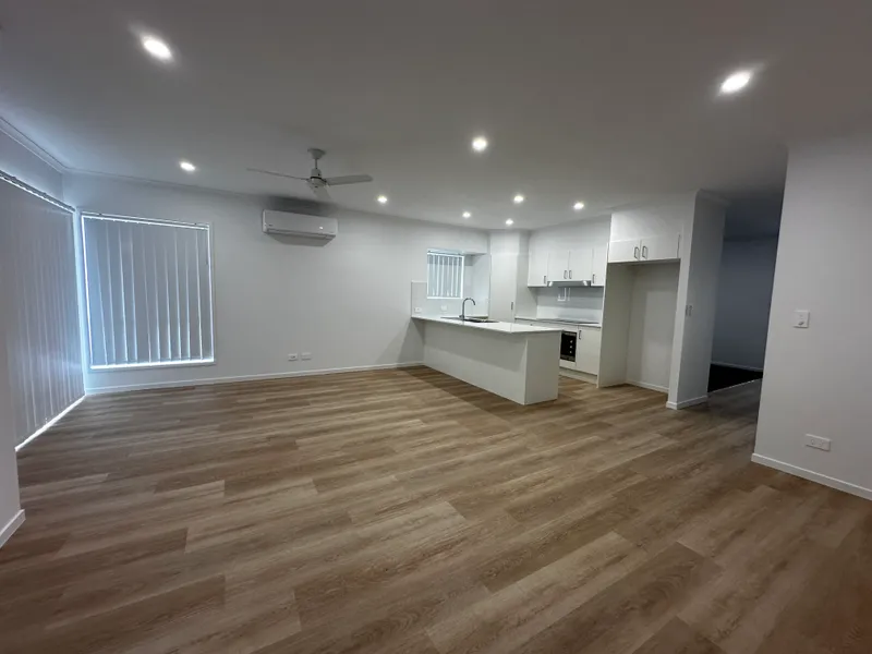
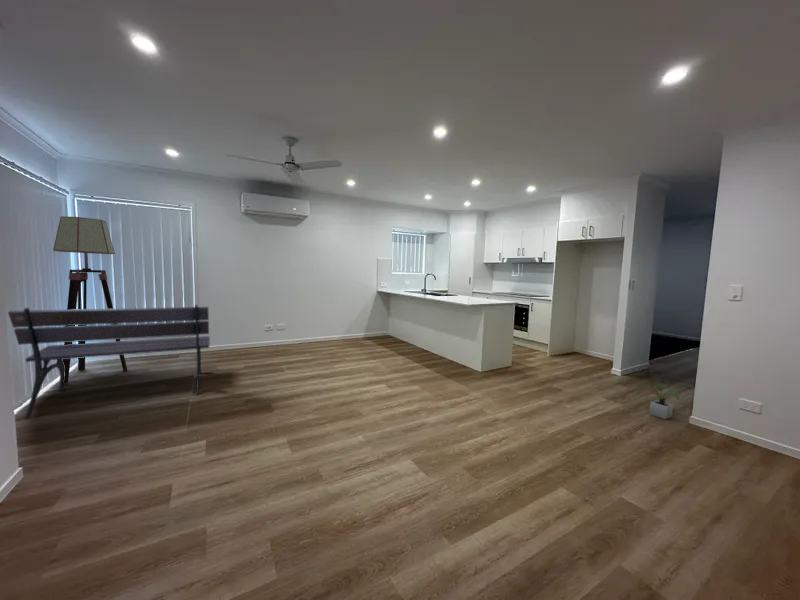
+ potted plant (659, 400)
+ bench (128, 348)
+ floor lamp (86, 294)
